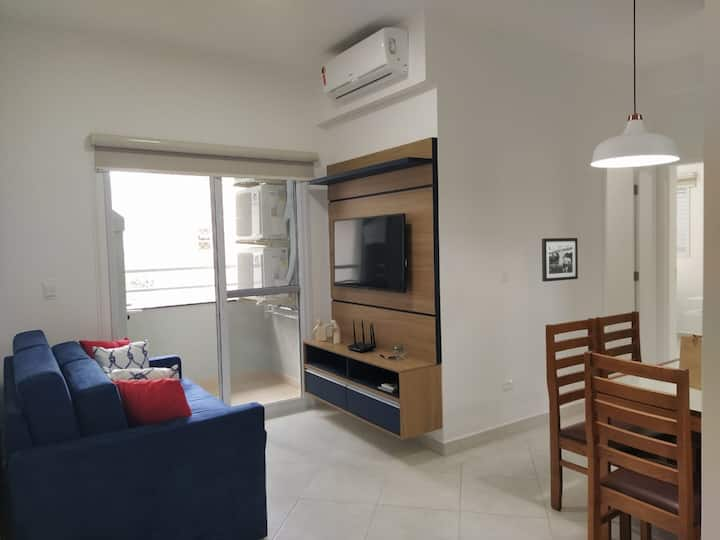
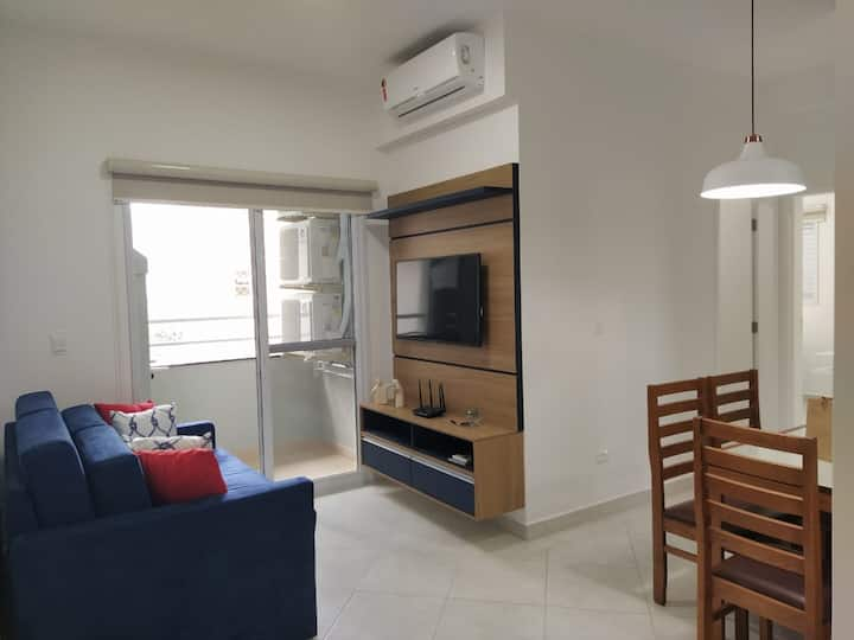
- picture frame (560, 259)
